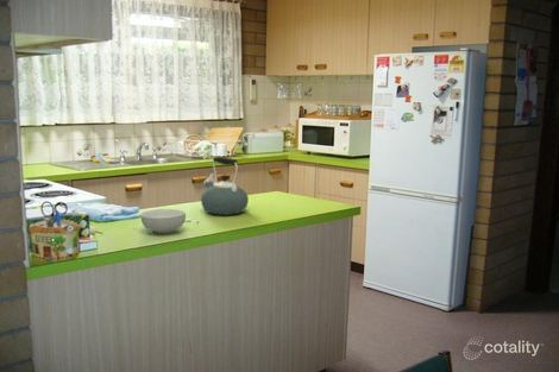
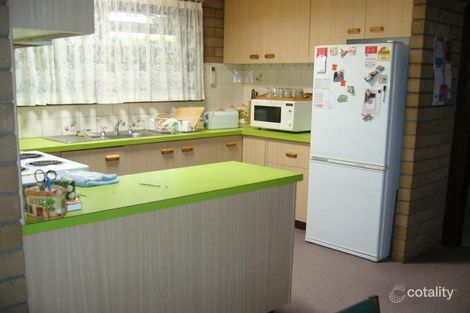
- kettle (221, 183)
- cereal bowl (163, 221)
